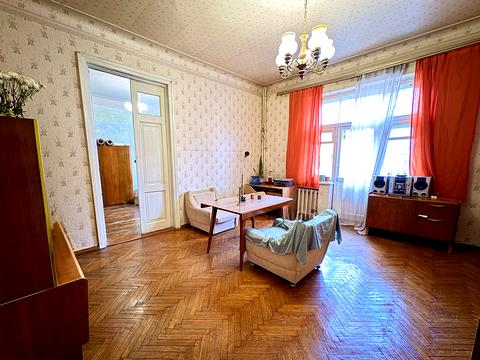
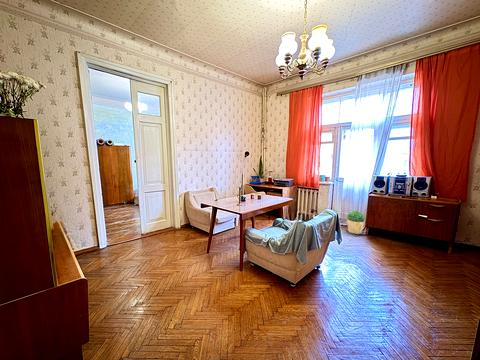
+ potted plant (355, 221)
